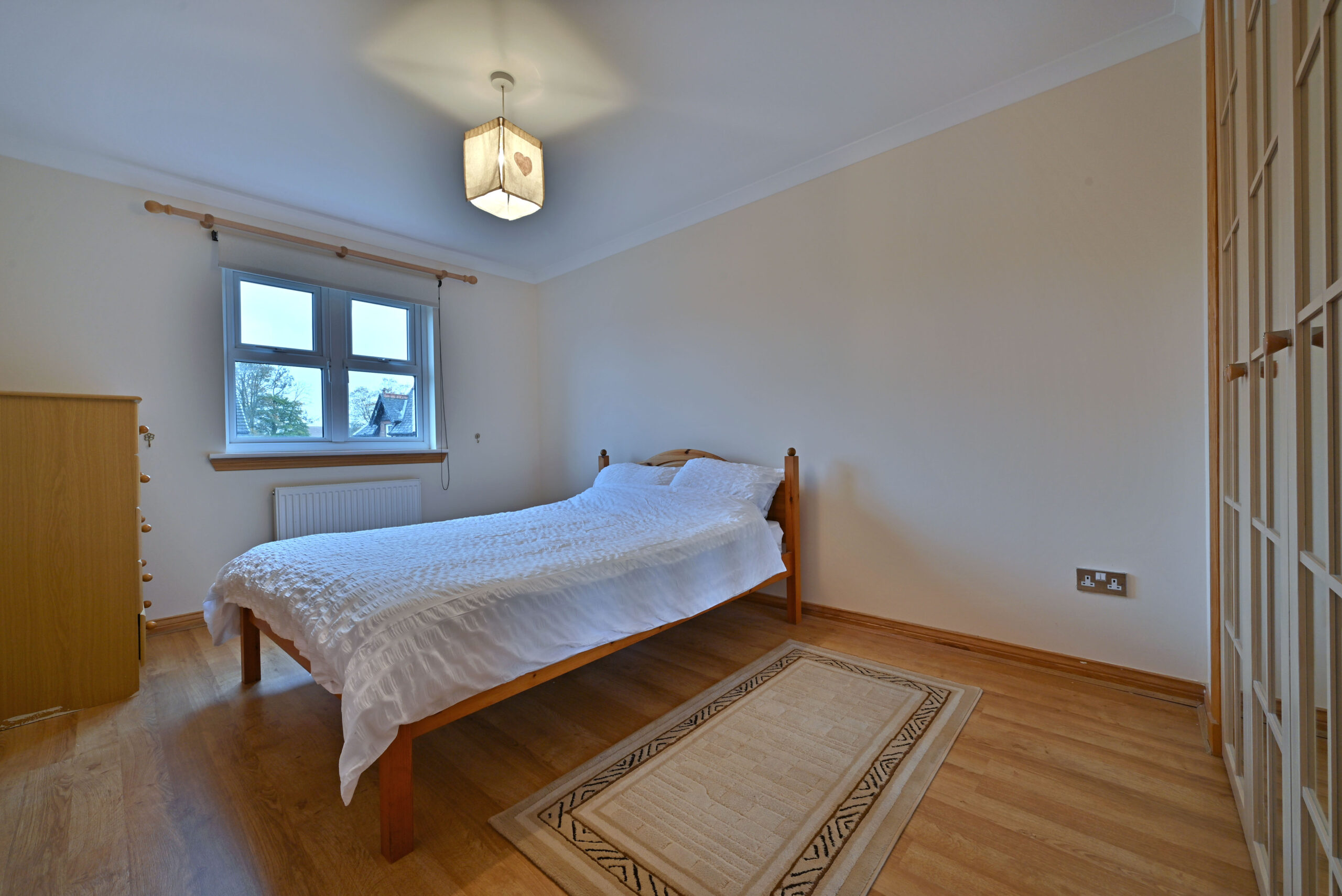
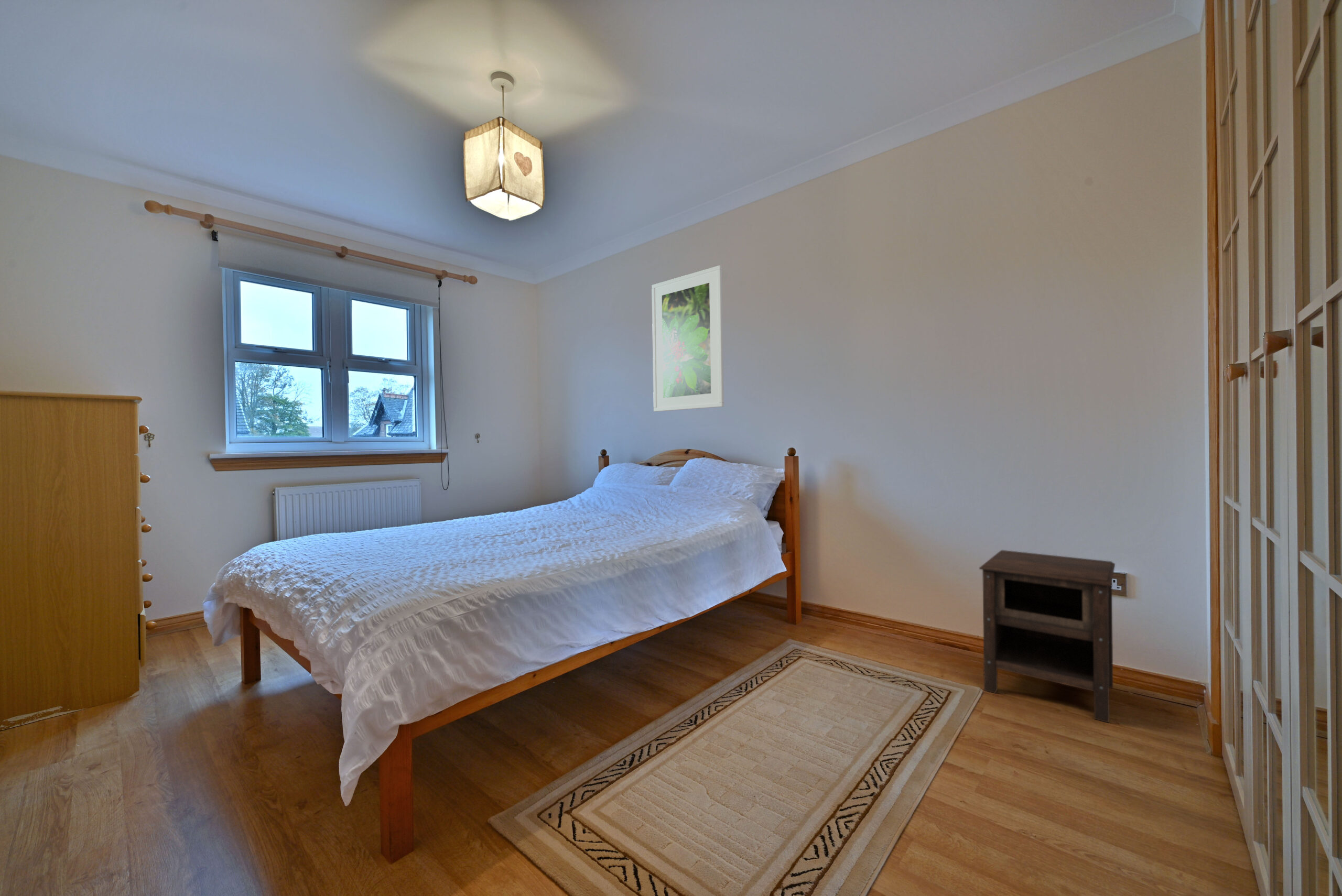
+ nightstand (1048, 625)
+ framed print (686, 342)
